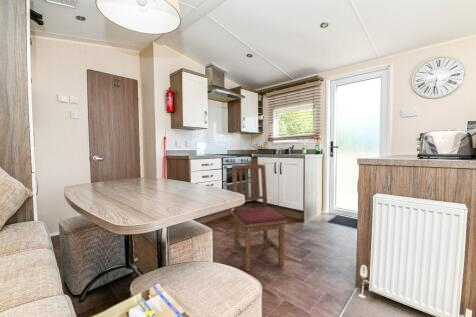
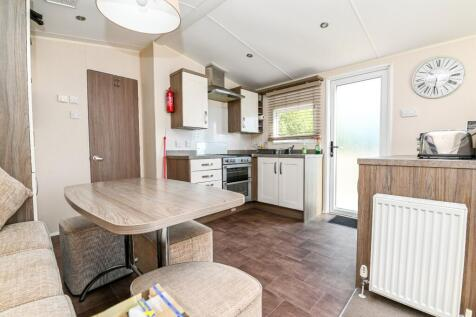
- dining chair (256, 211)
